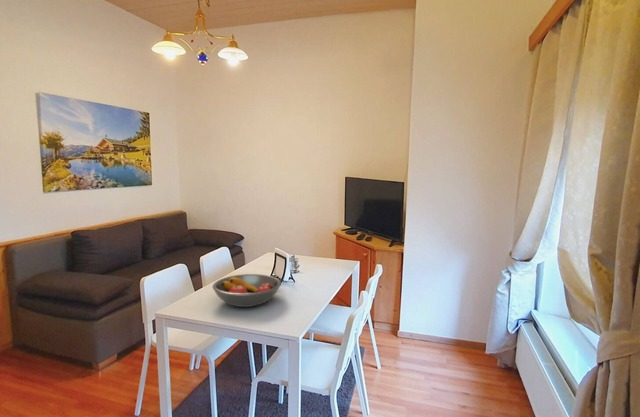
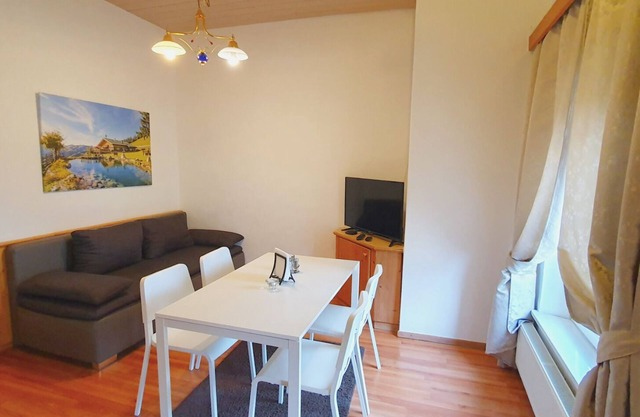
- fruit bowl (247, 290)
